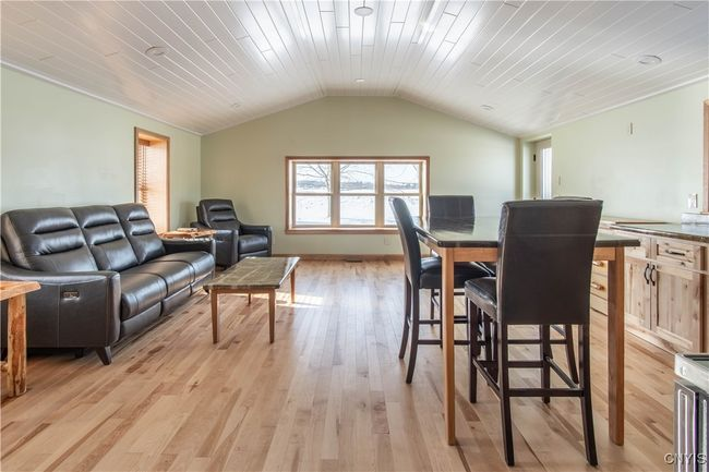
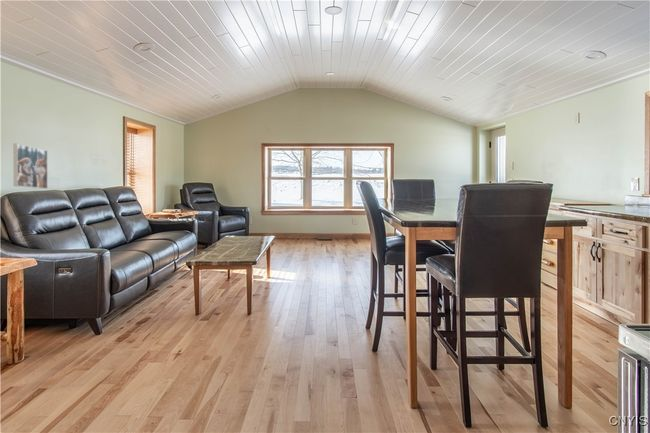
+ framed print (31, 167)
